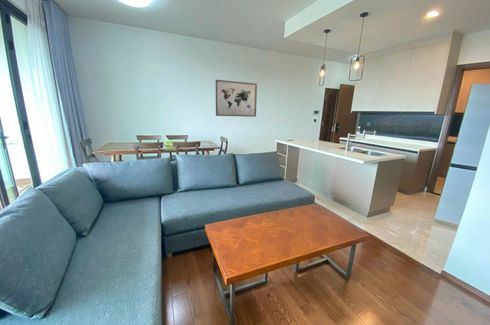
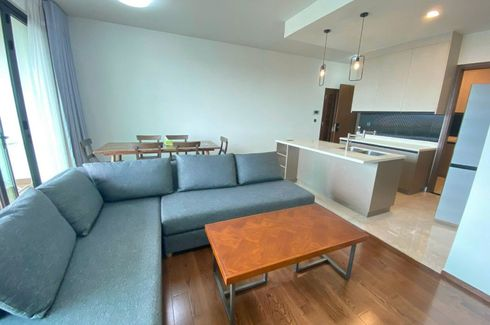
- wall art (236, 99)
